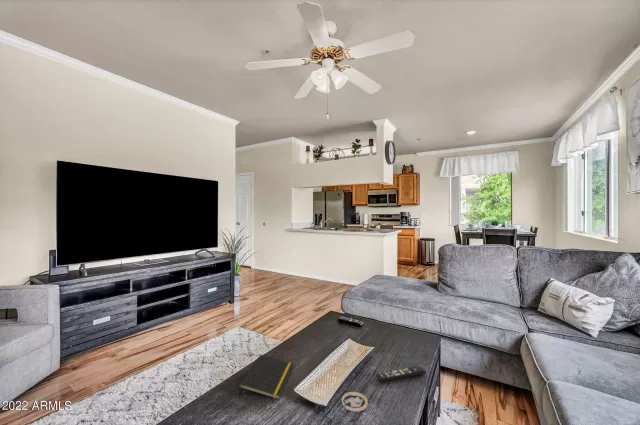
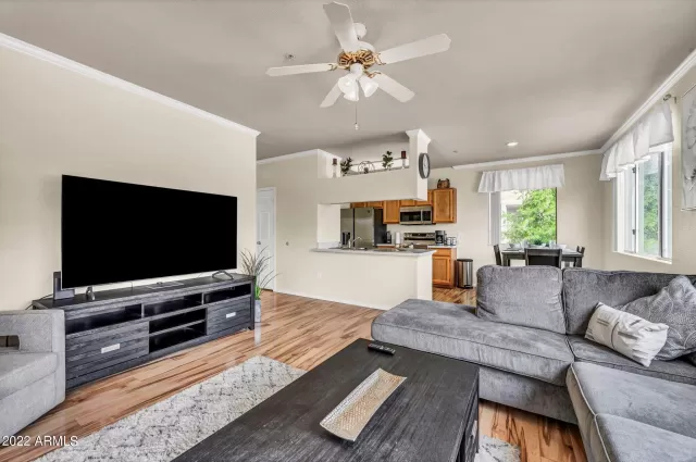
- notepad (268, 374)
- remote control (401, 373)
- coaster (354, 401)
